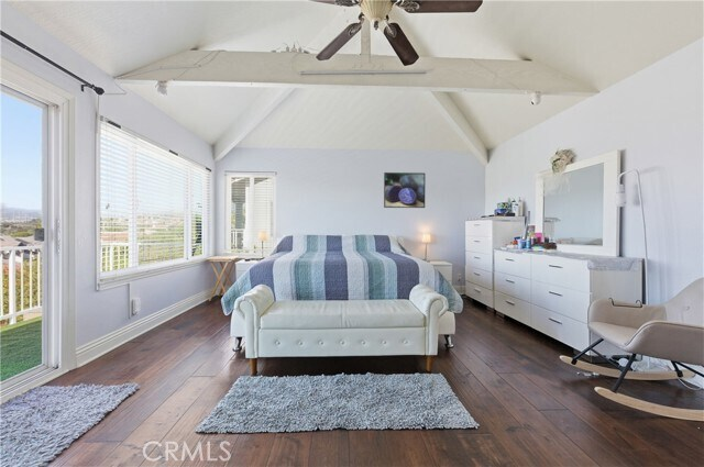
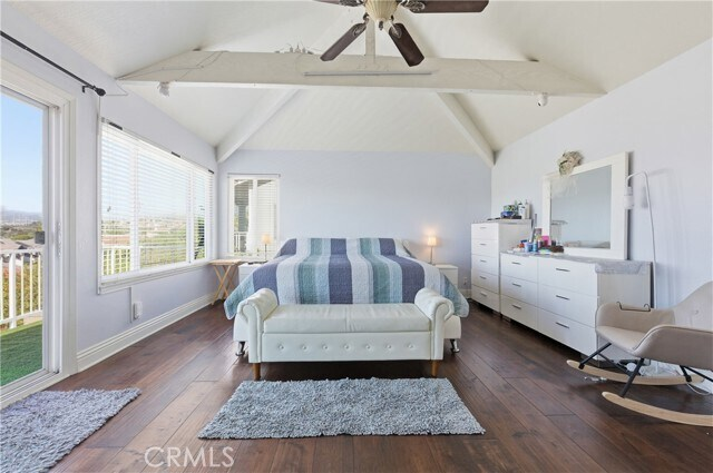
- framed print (404, 190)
